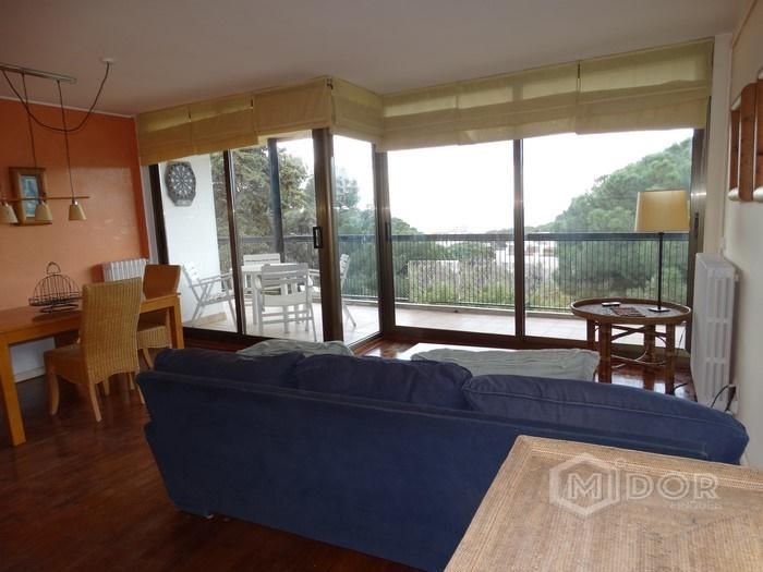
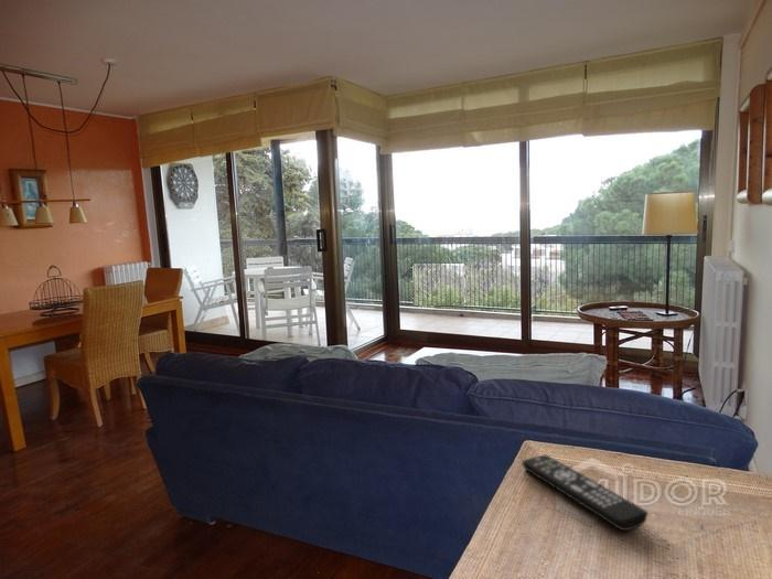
+ remote control (578, 487)
